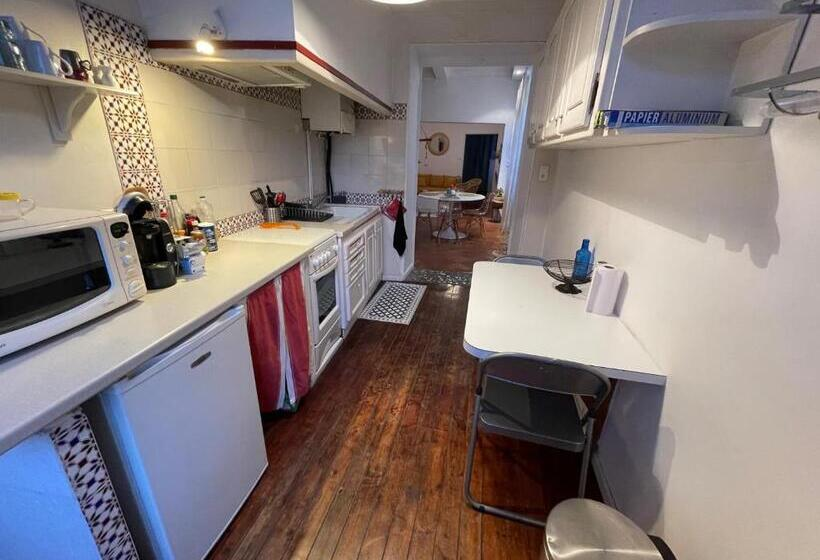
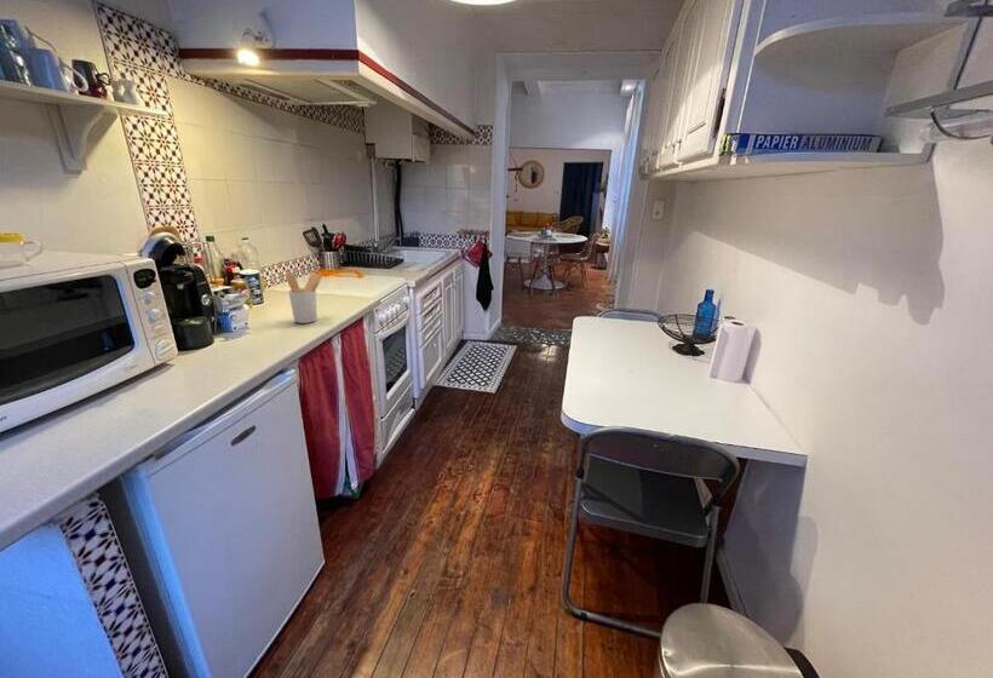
+ utensil holder (308, 297)
